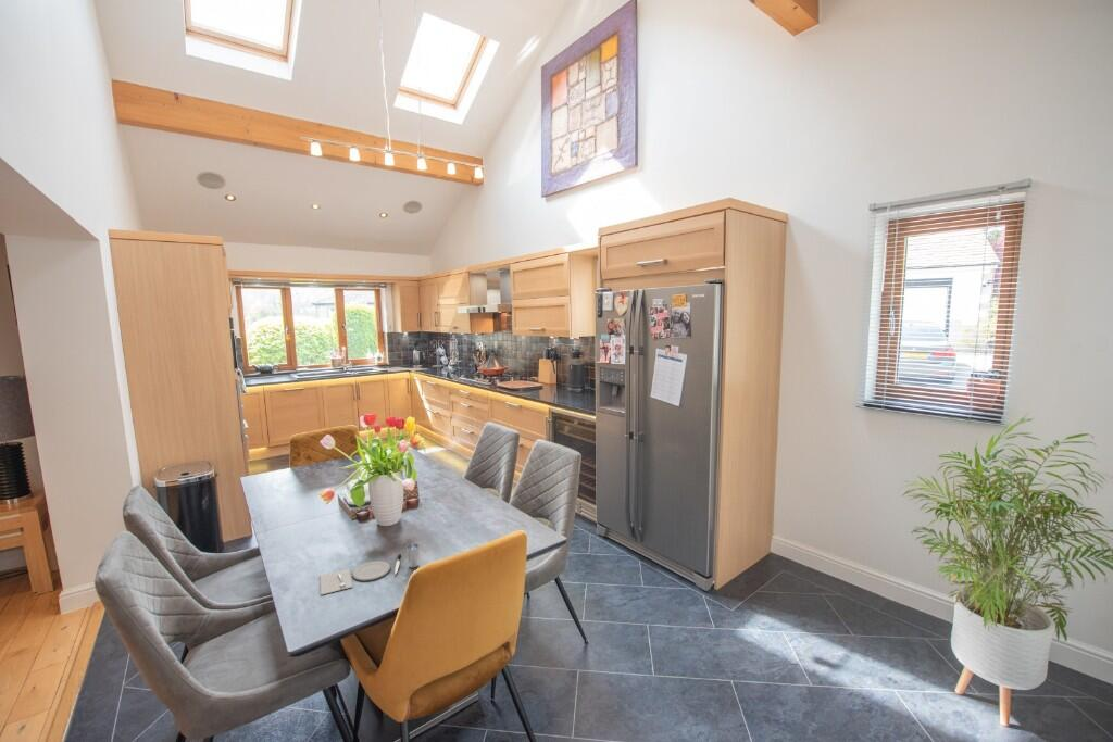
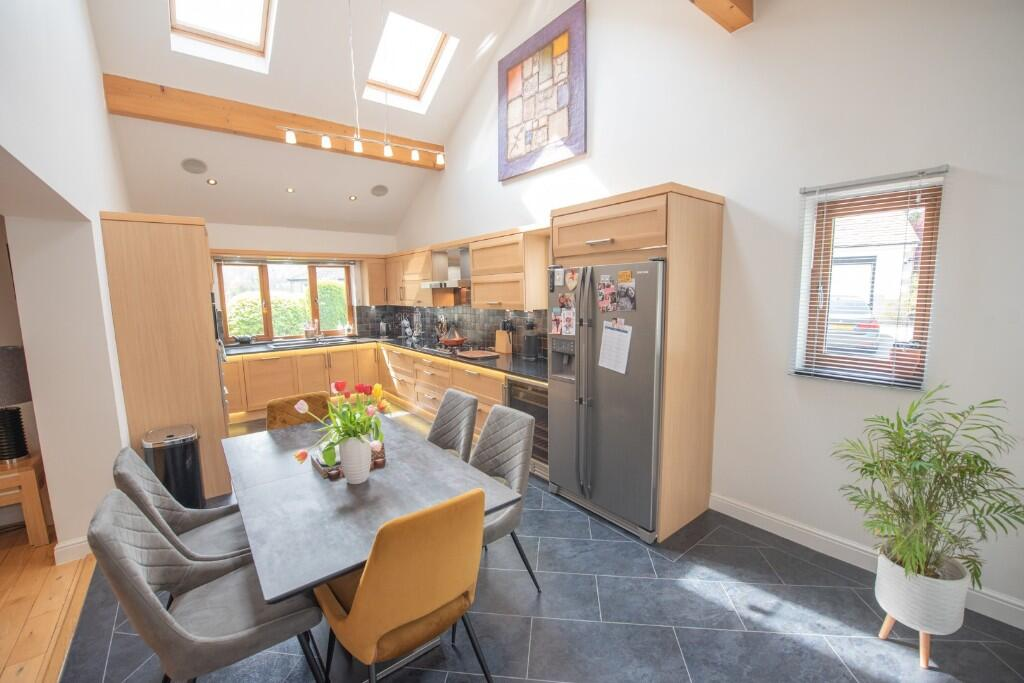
- placemat (370, 562)
